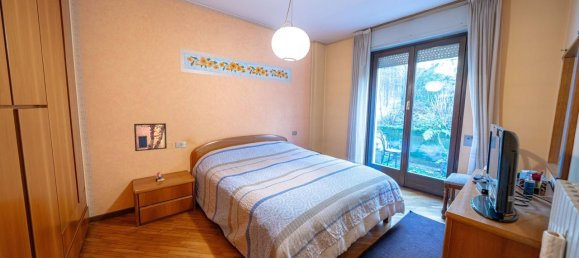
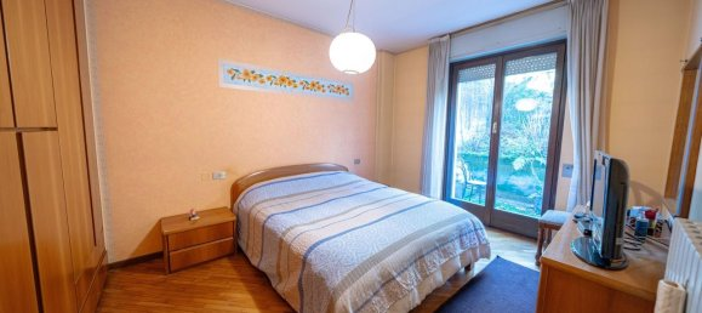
- wall art (150, 136)
